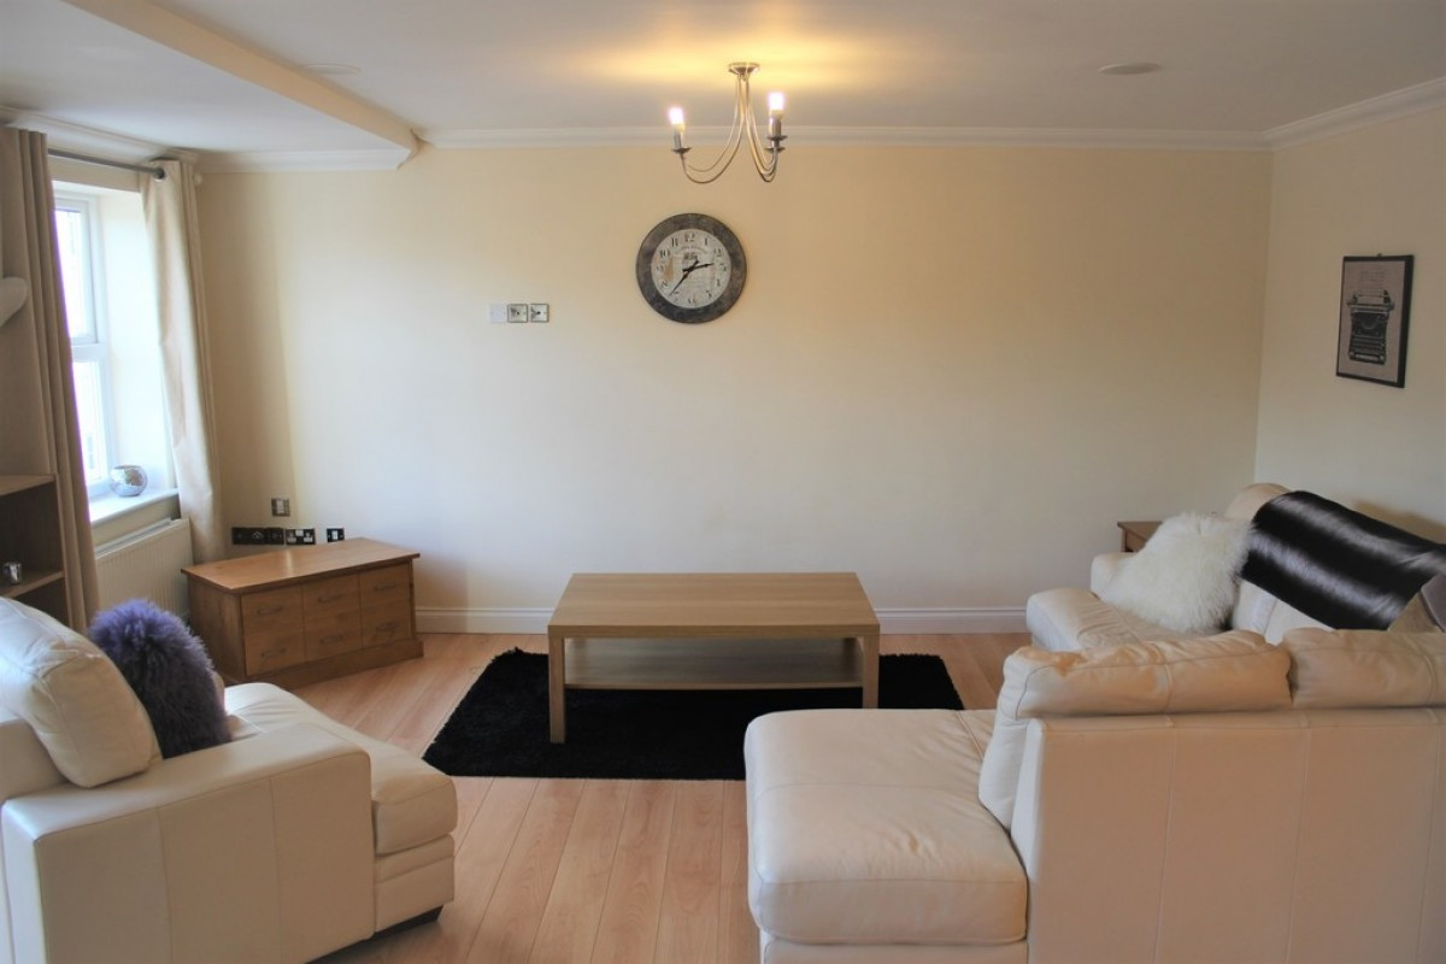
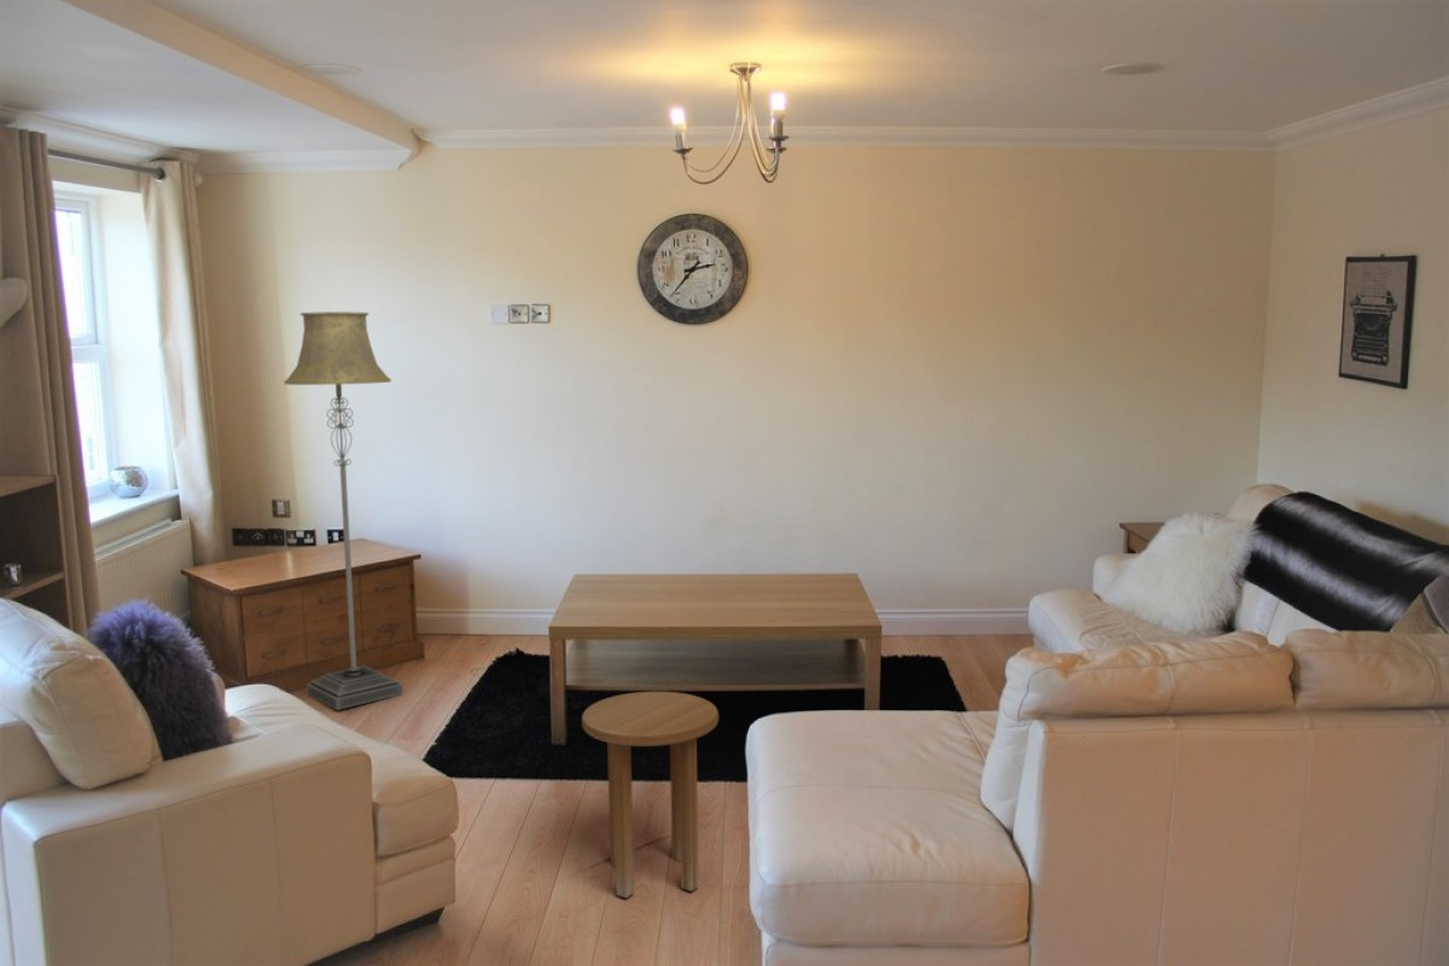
+ floor lamp (345, 507)
+ side table (671, 793)
